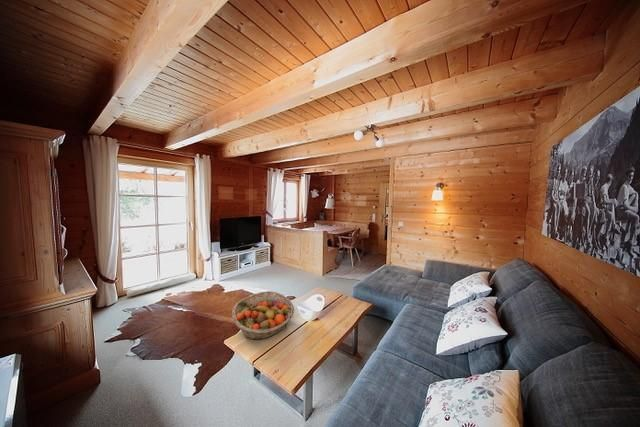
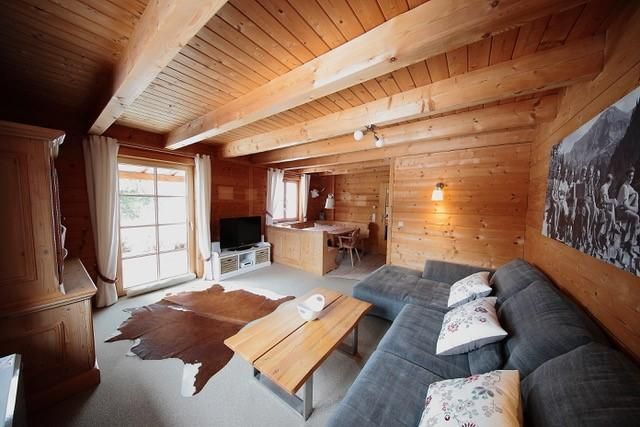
- fruit basket (264, 314)
